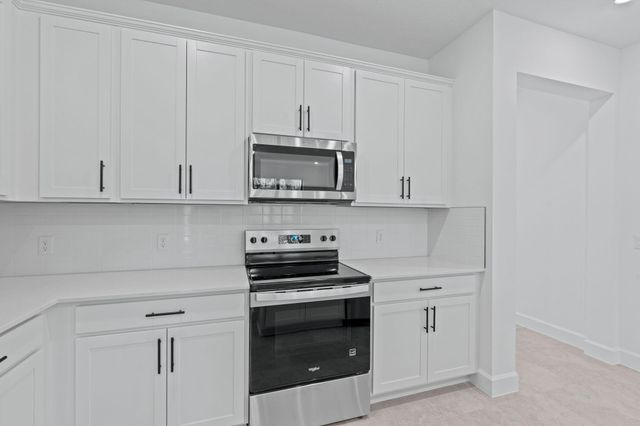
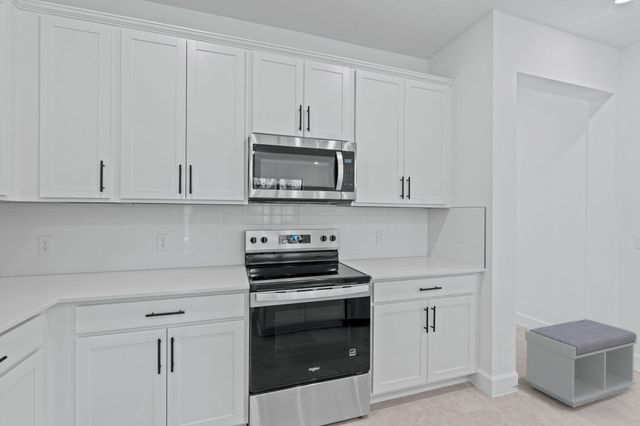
+ bench (580, 358)
